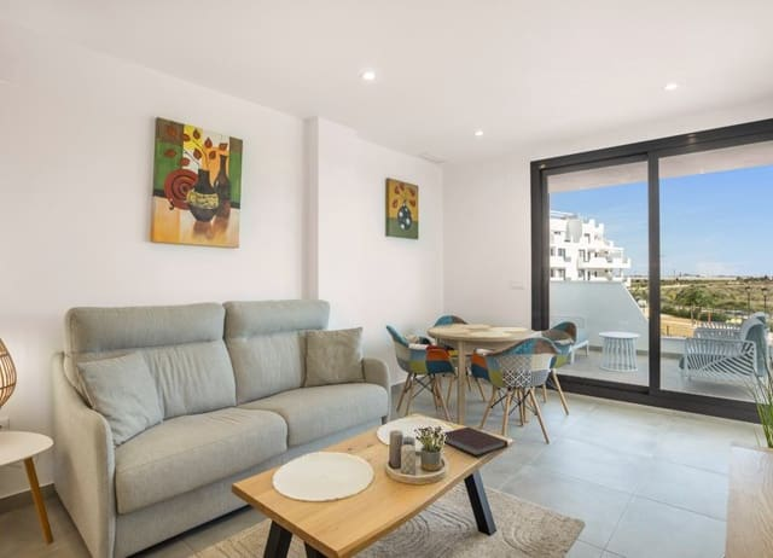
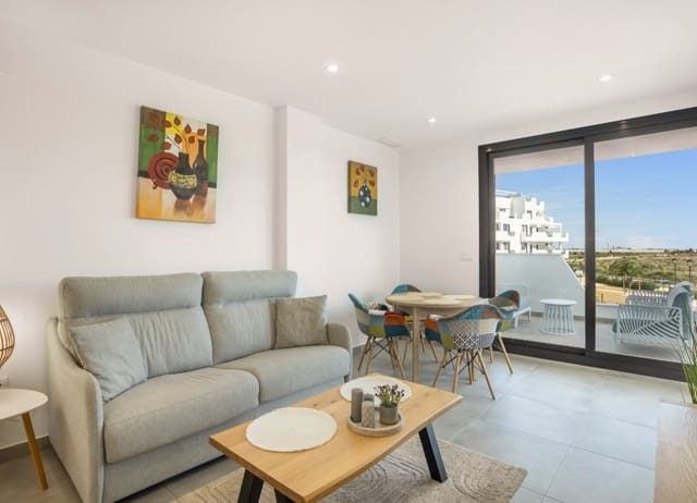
- notebook (472, 440)
